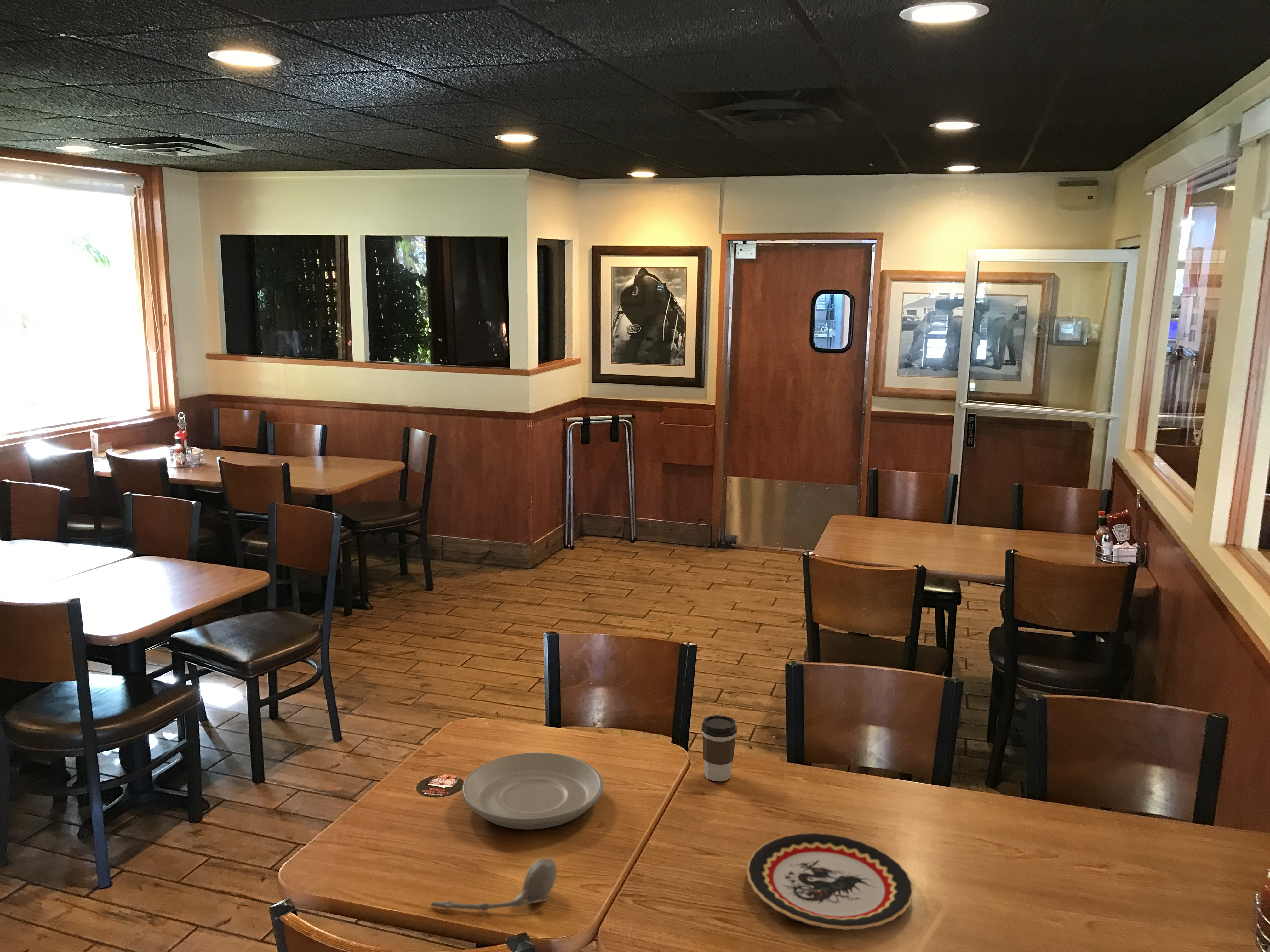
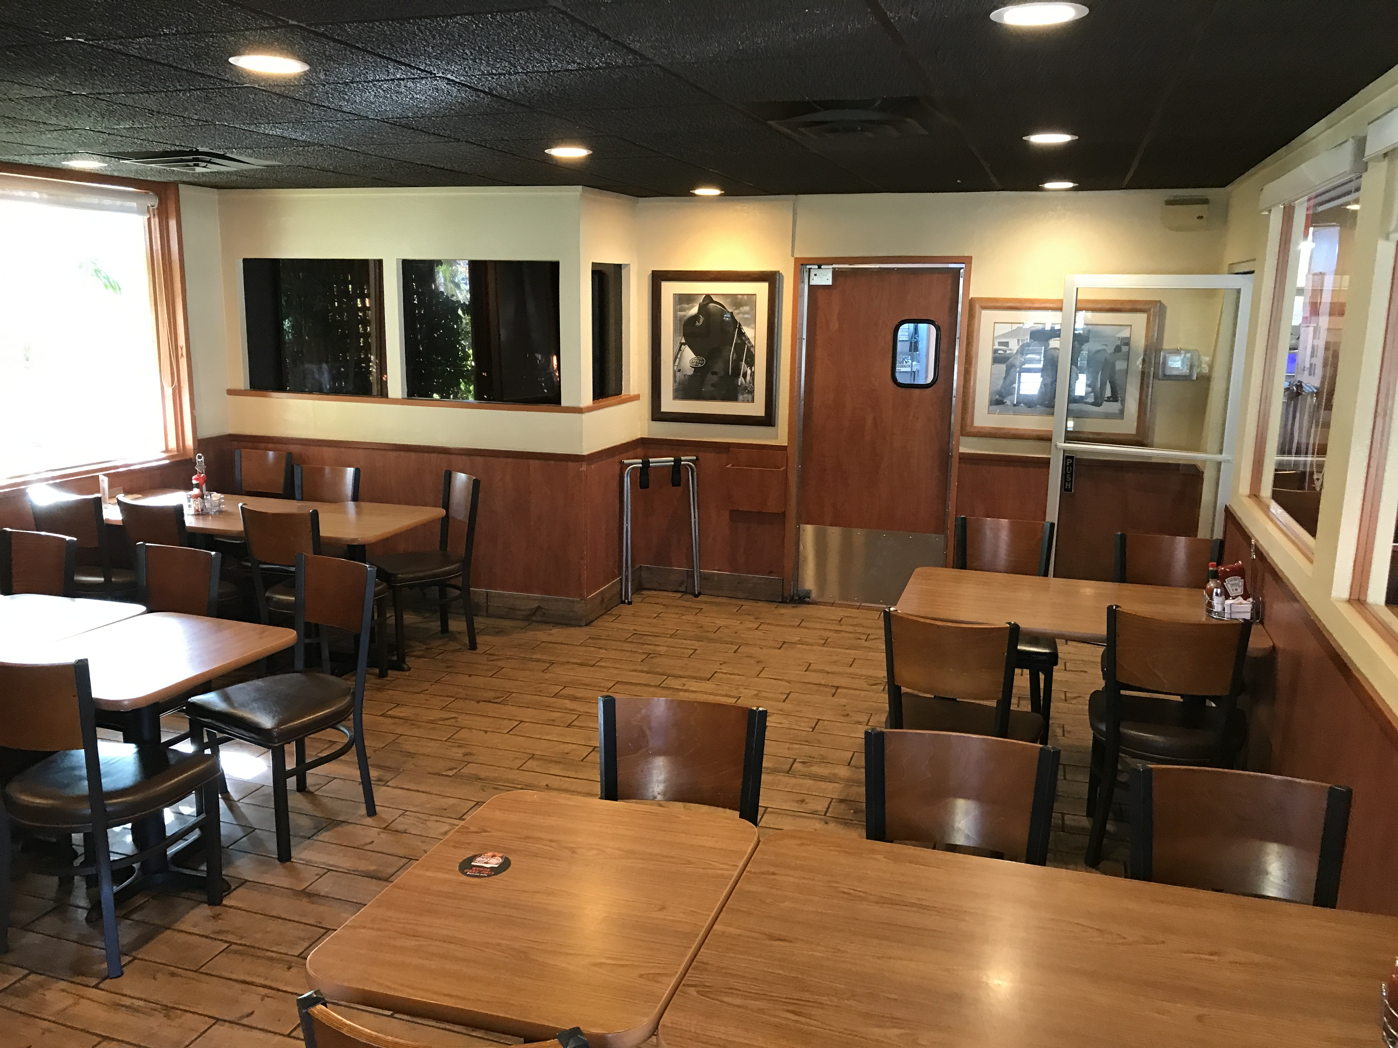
- coffee cup (718, 749)
- spoon (500, 903)
- plate (533, 794)
- plate (828, 882)
